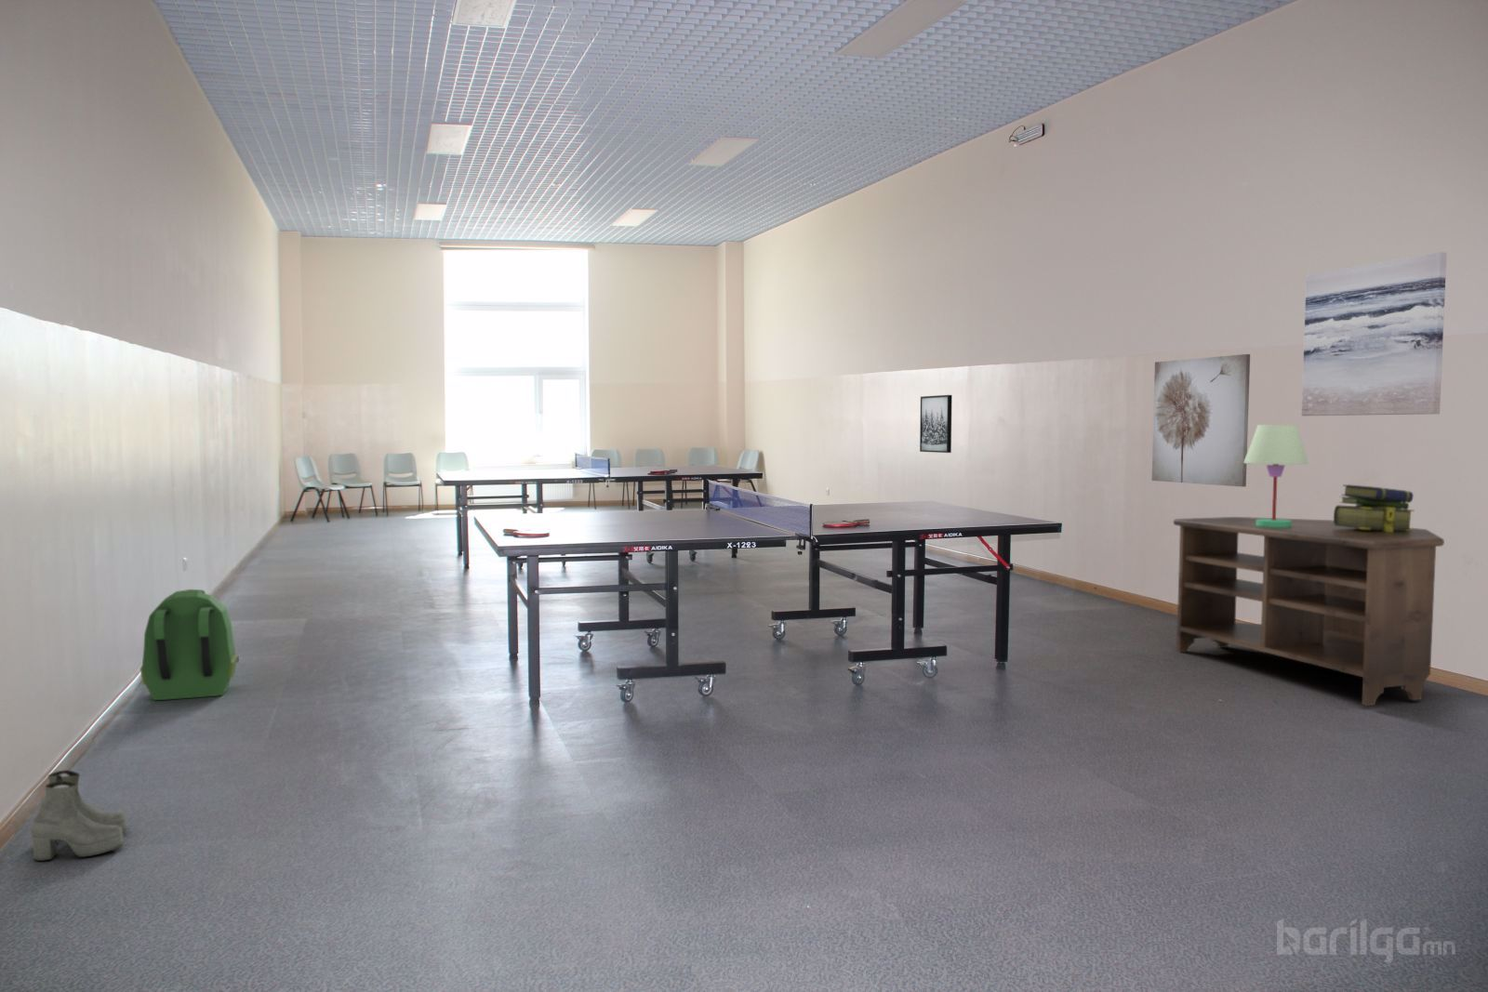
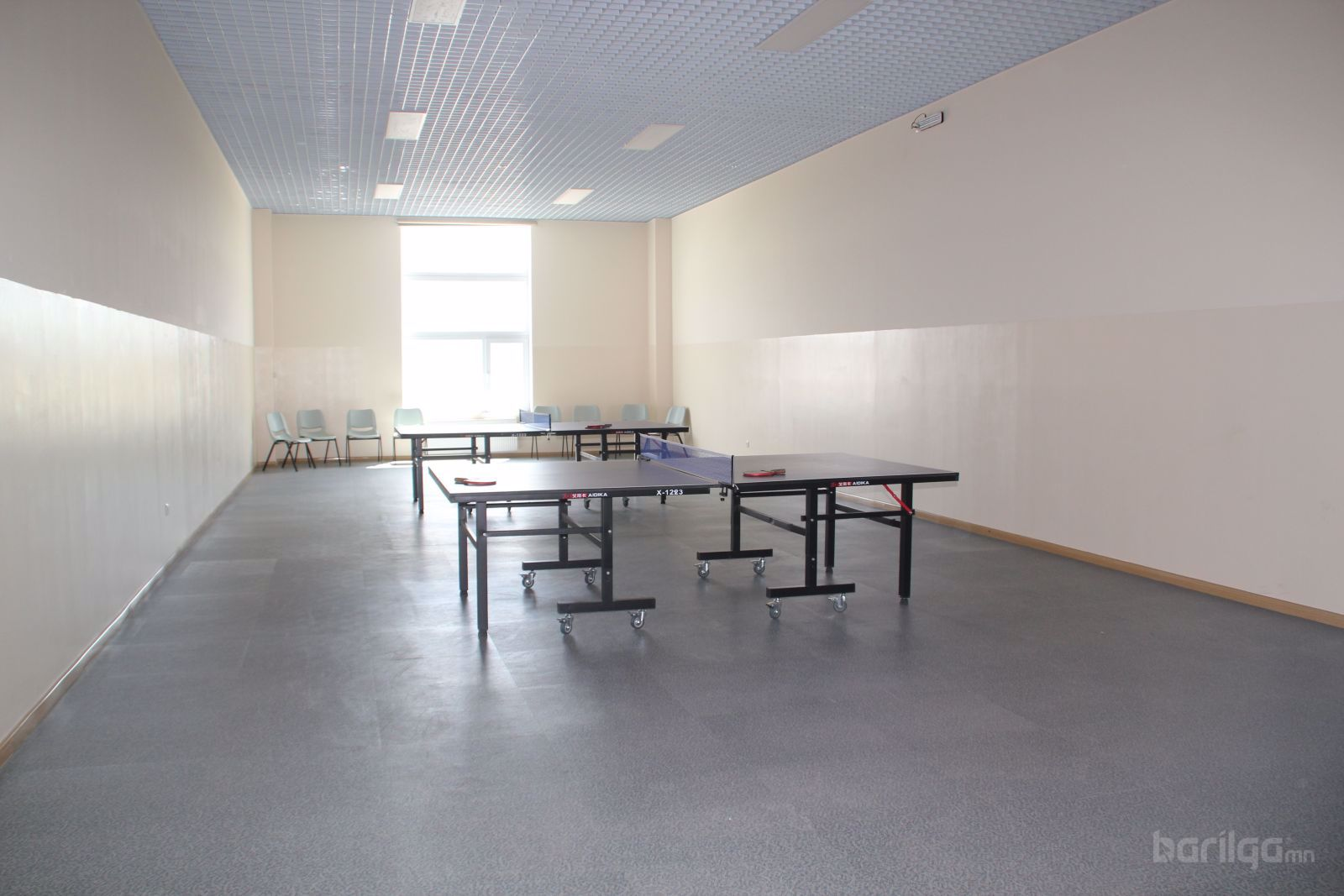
- backpack (189, 642)
- boots (79, 810)
- table lamp (1275, 475)
- wall art (1198, 421)
- tv stand (1319, 599)
- wall art (1371, 340)
- wall art (934, 424)
- stack of books (1374, 507)
